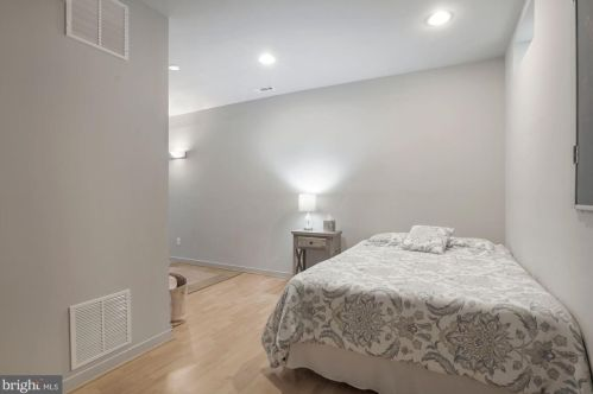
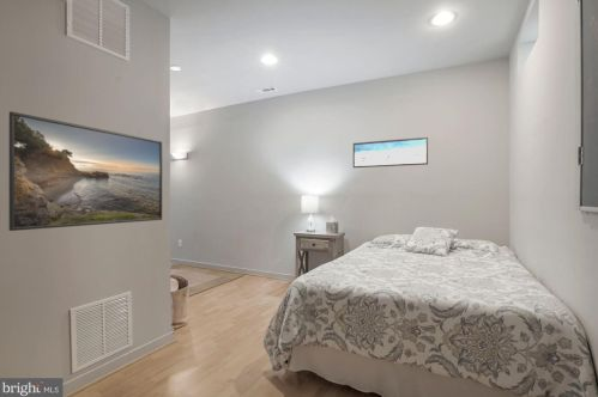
+ wall art (388, 153)
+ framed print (101, 176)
